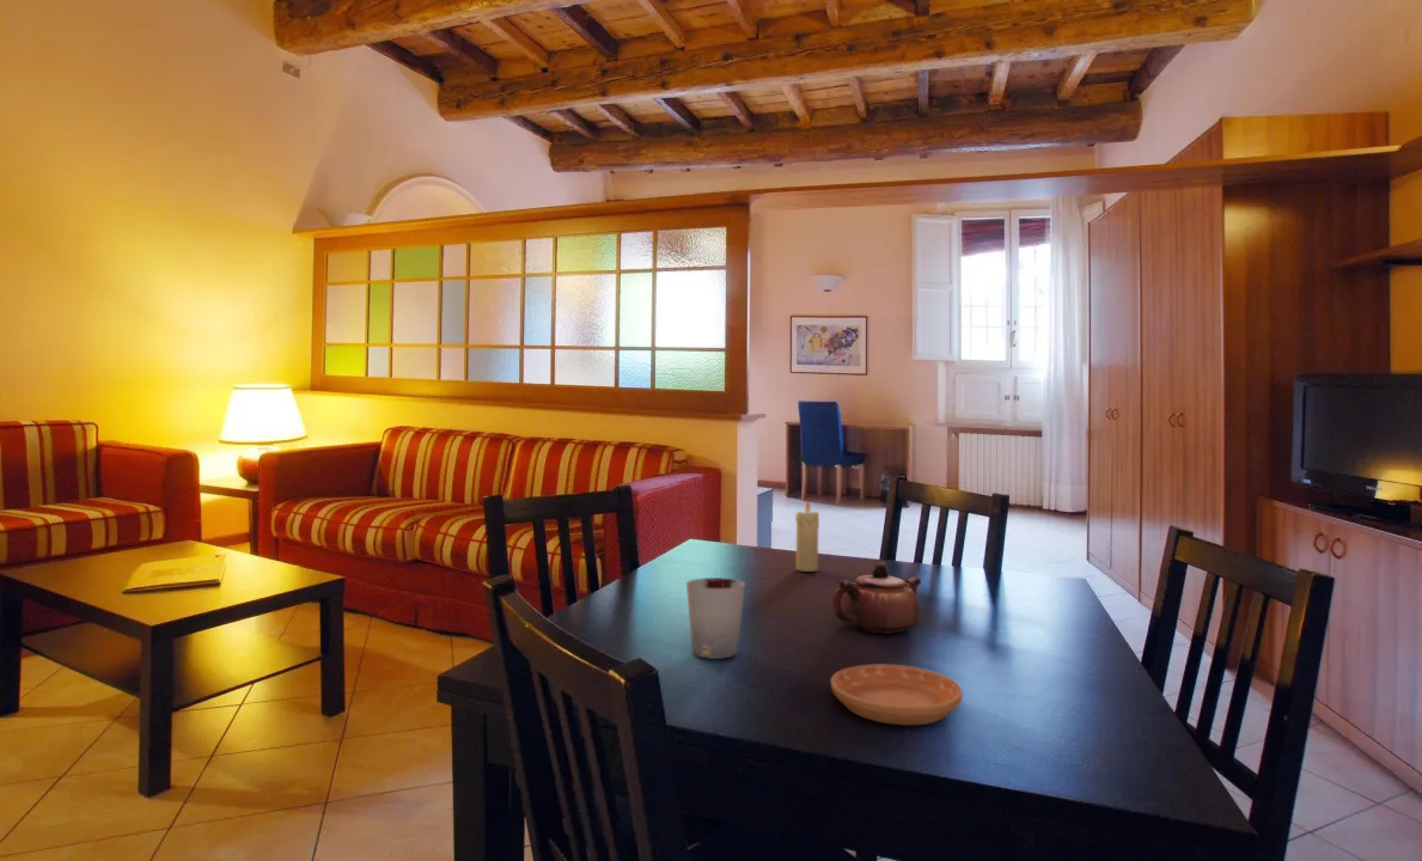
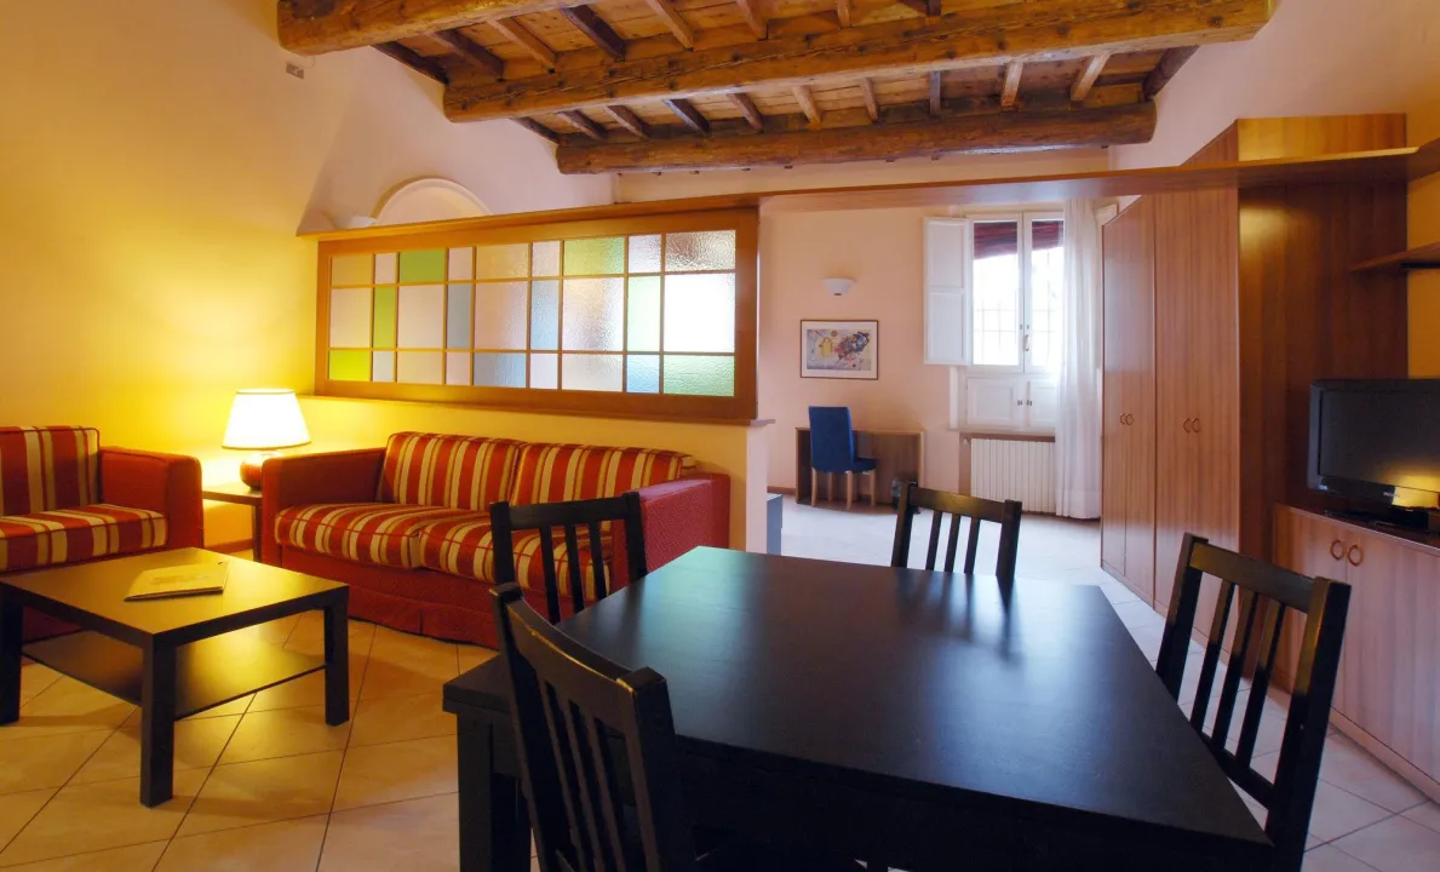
- candle (806, 533)
- cup (709, 615)
- saucer (895, 694)
- teapot (877, 594)
